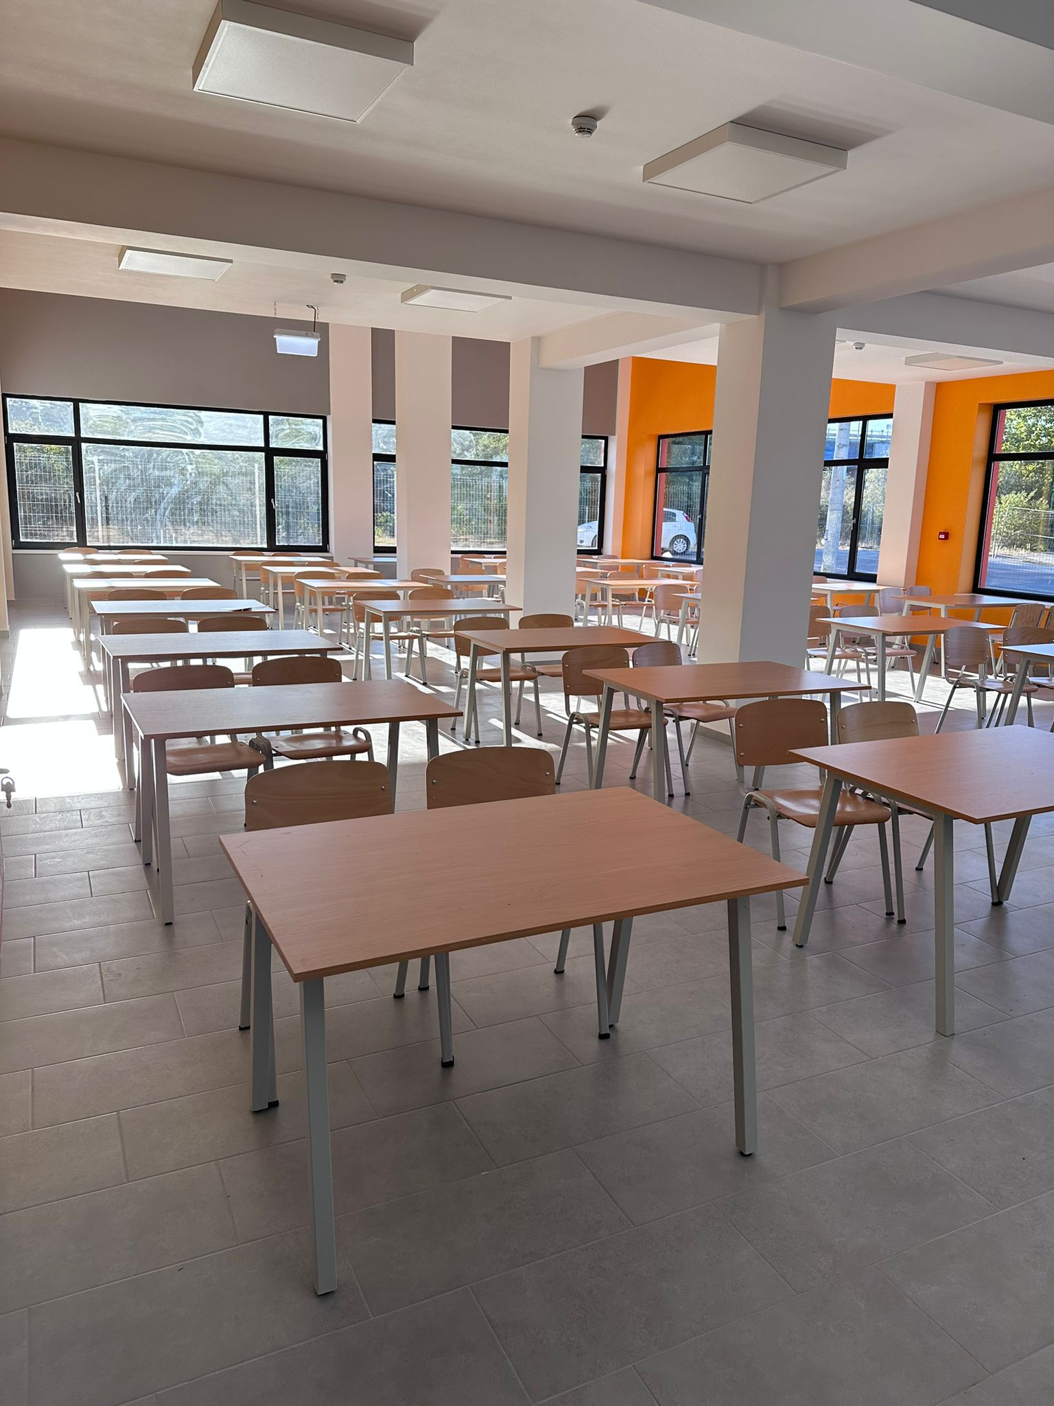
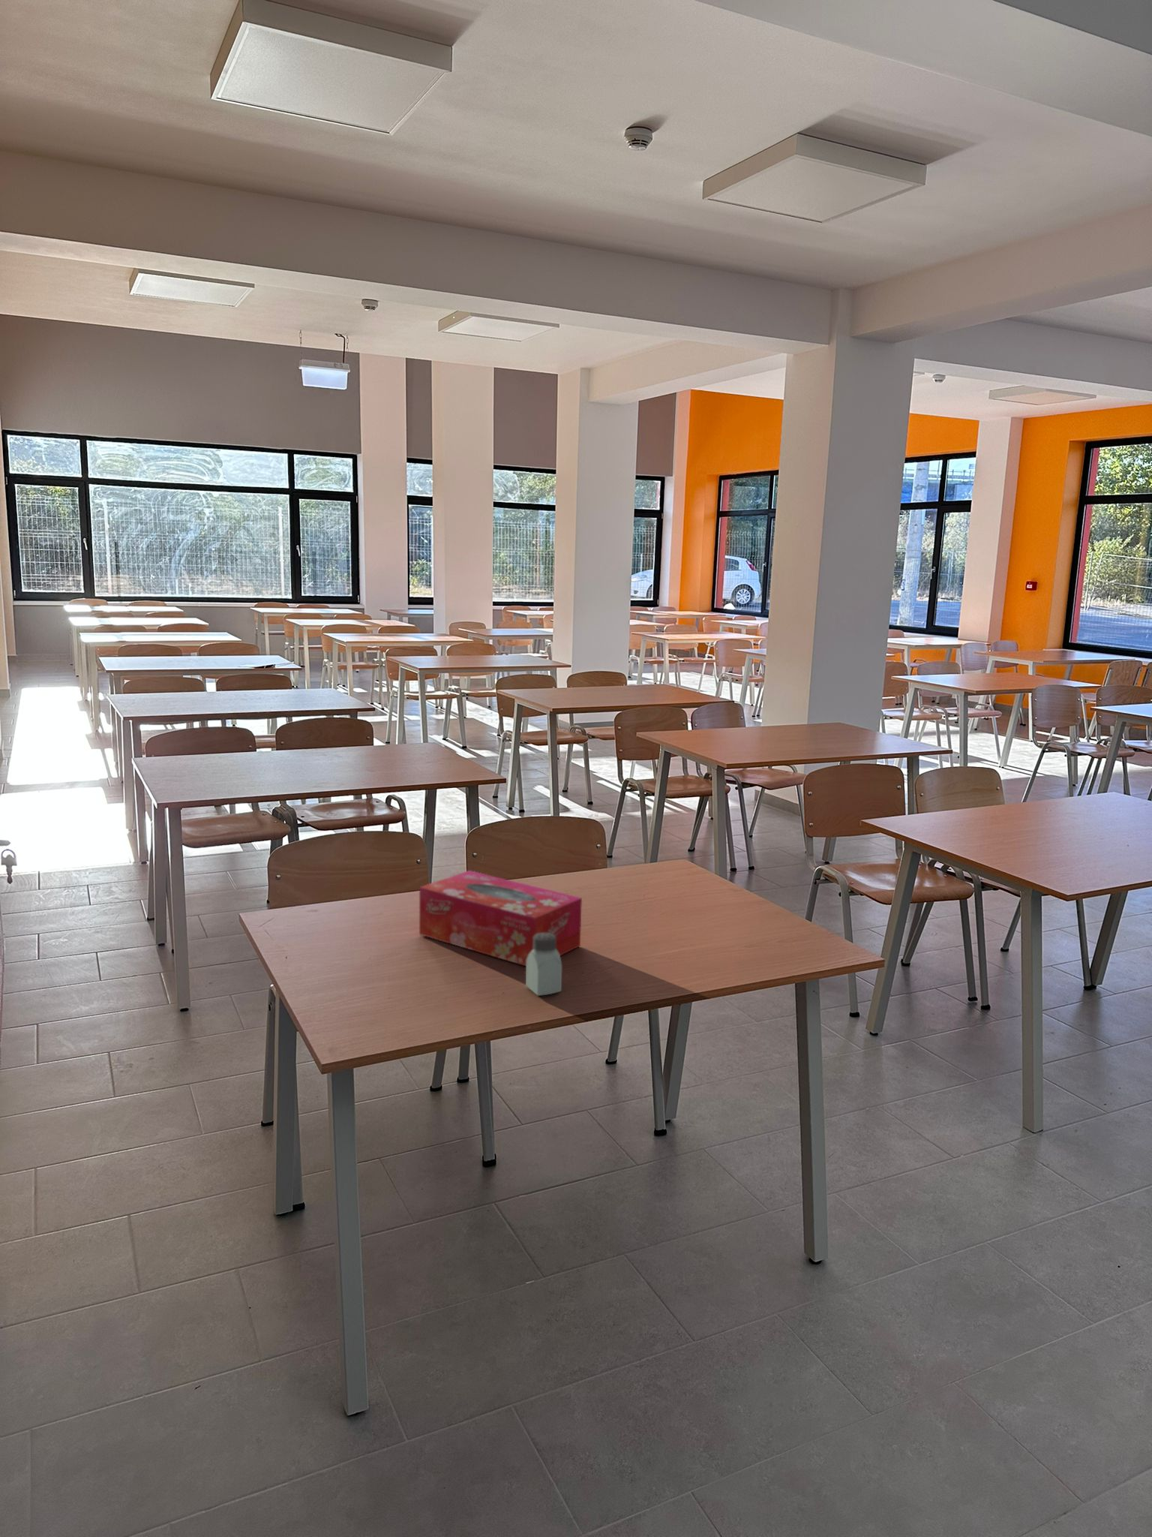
+ saltshaker (543, 963)
+ tissue box (500, 916)
